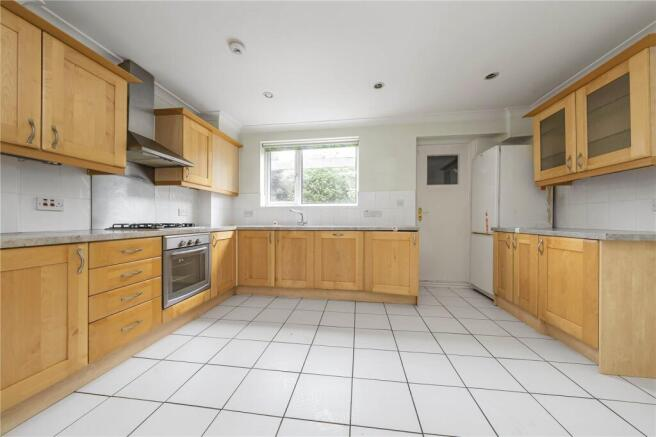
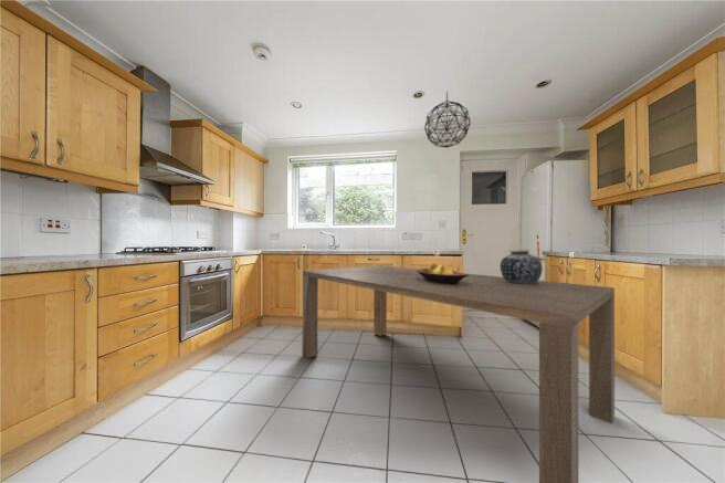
+ pendant light (446, 118)
+ dining table (432, 301)
+ fruit bowl (440, 272)
+ vase (519, 265)
